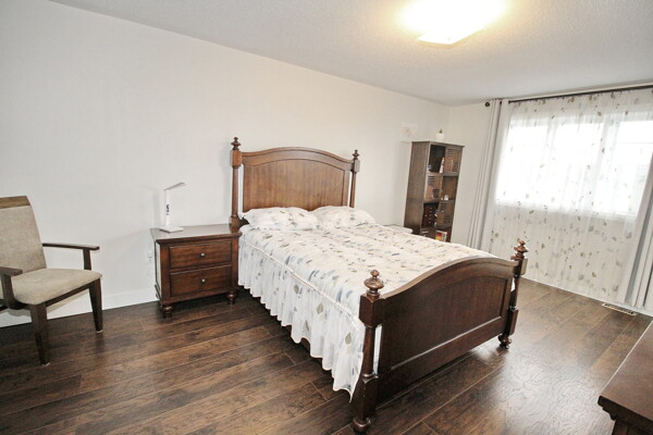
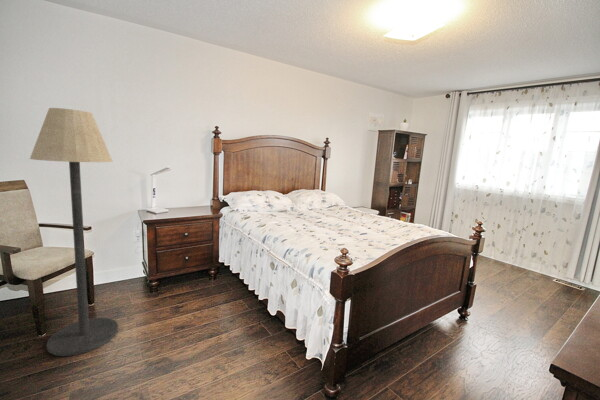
+ floor lamp (78, 230)
